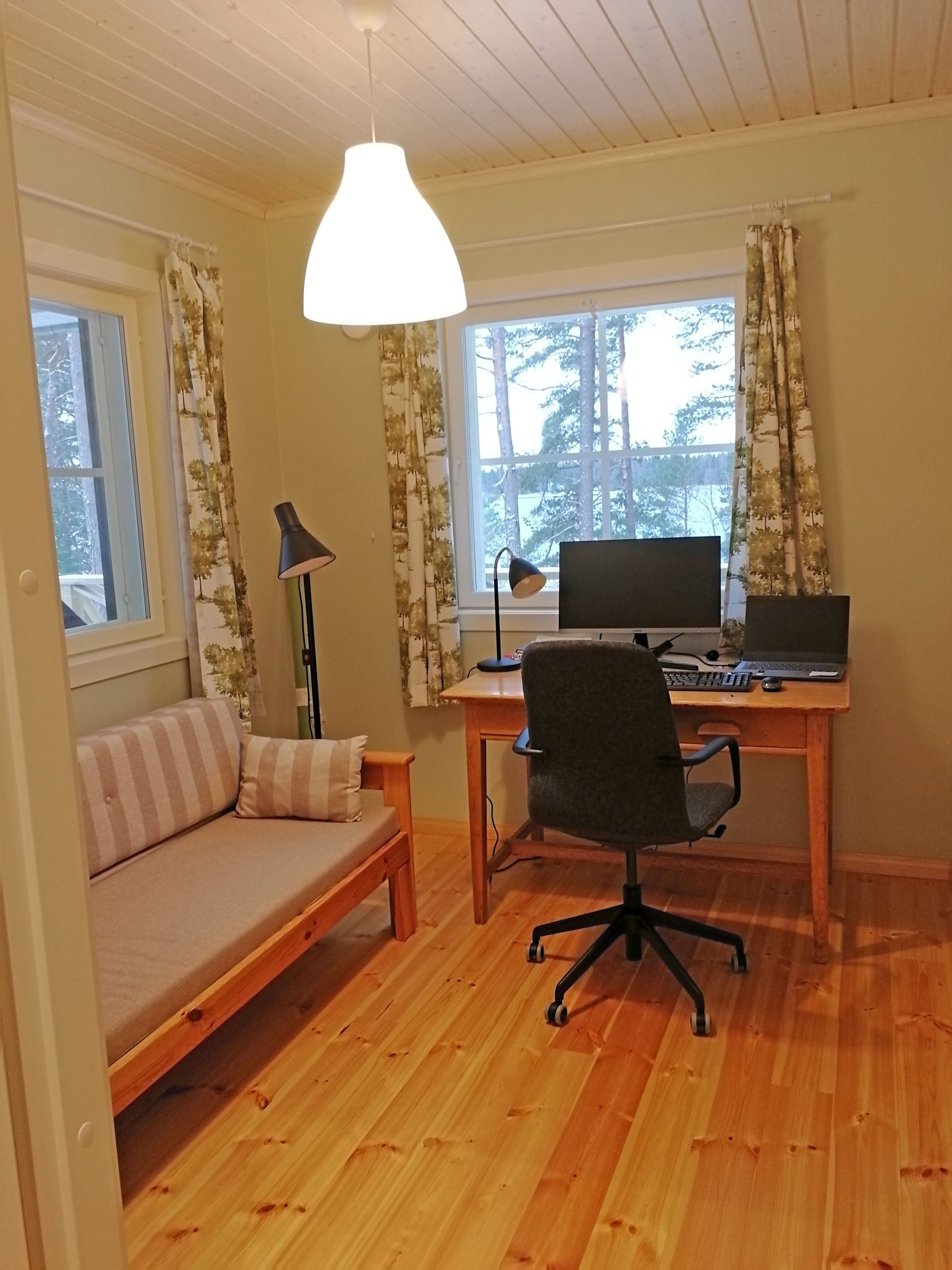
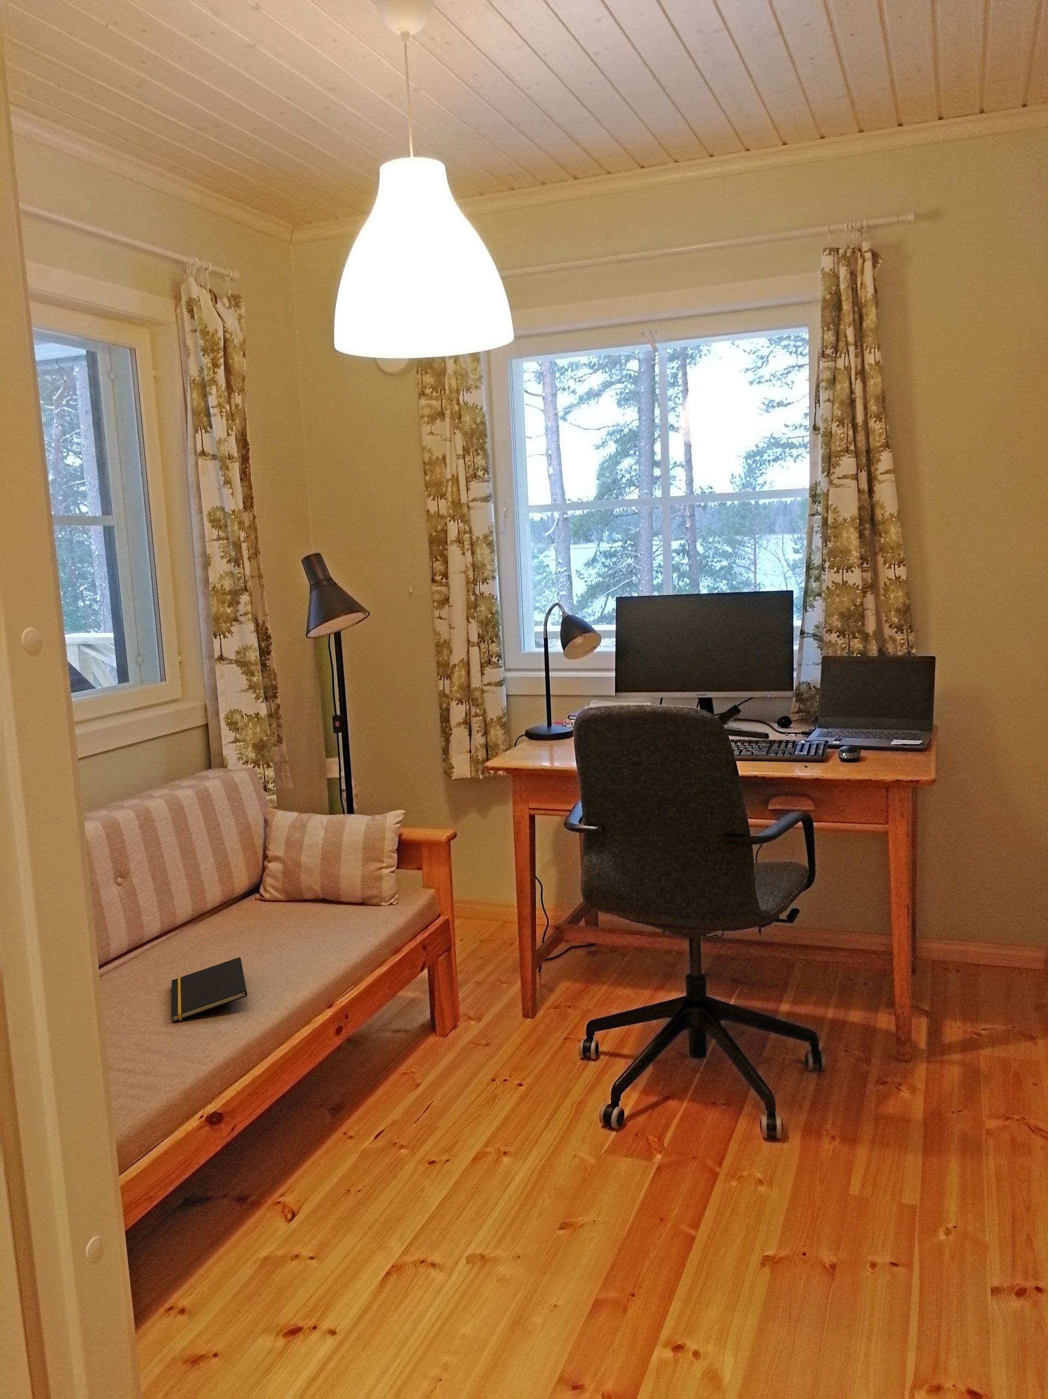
+ notepad (208, 988)
